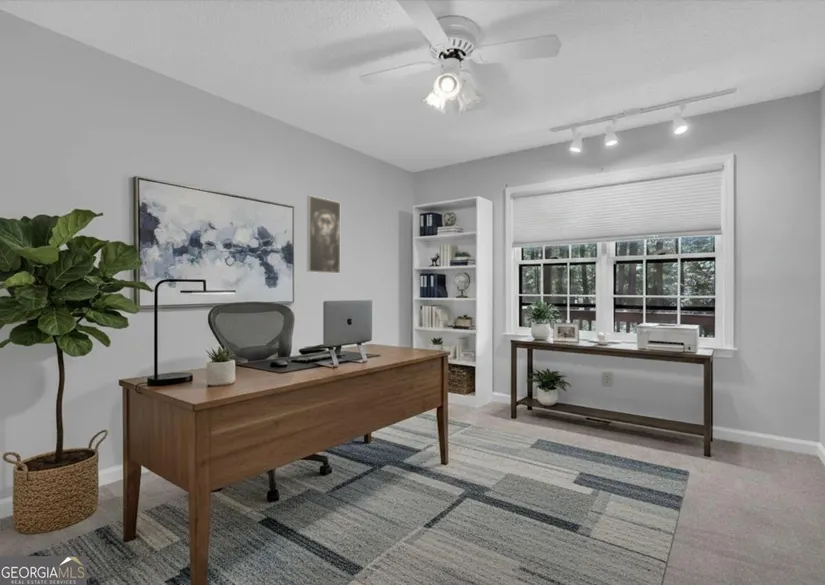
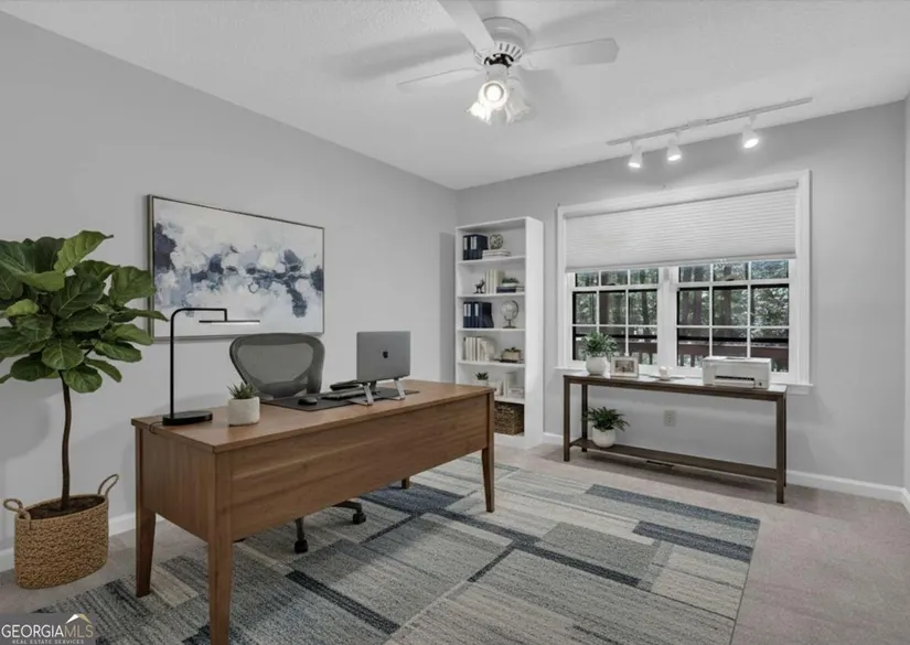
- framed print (324, 235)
